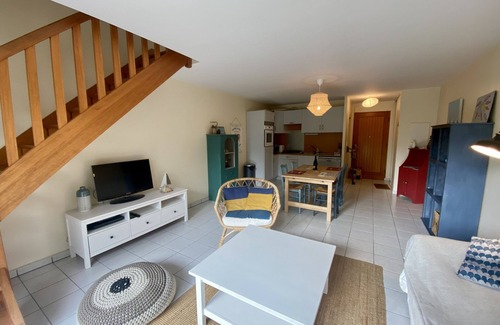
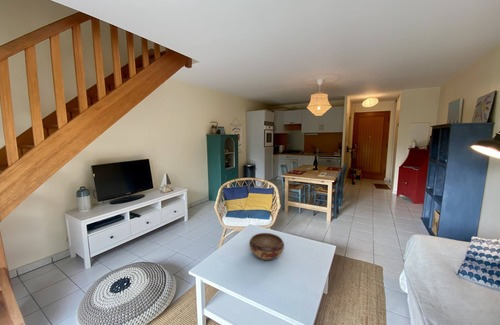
+ decorative bowl (266, 247)
